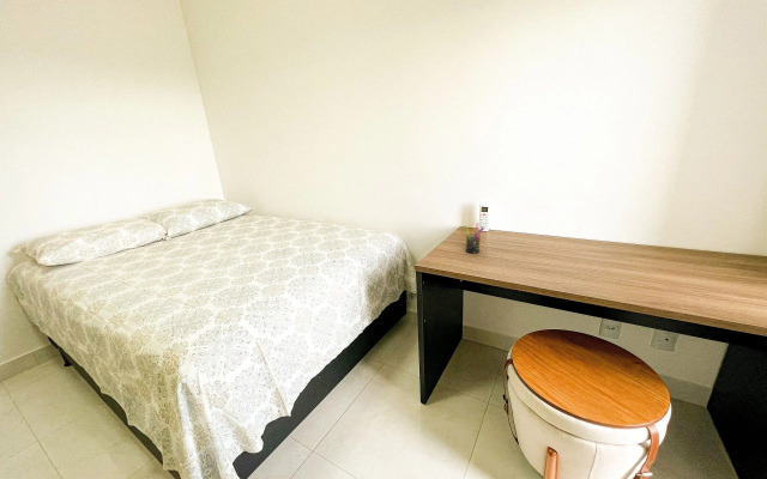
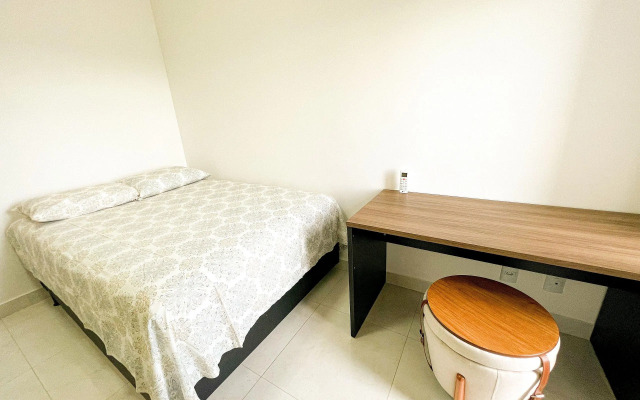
- pen holder (472, 236)
